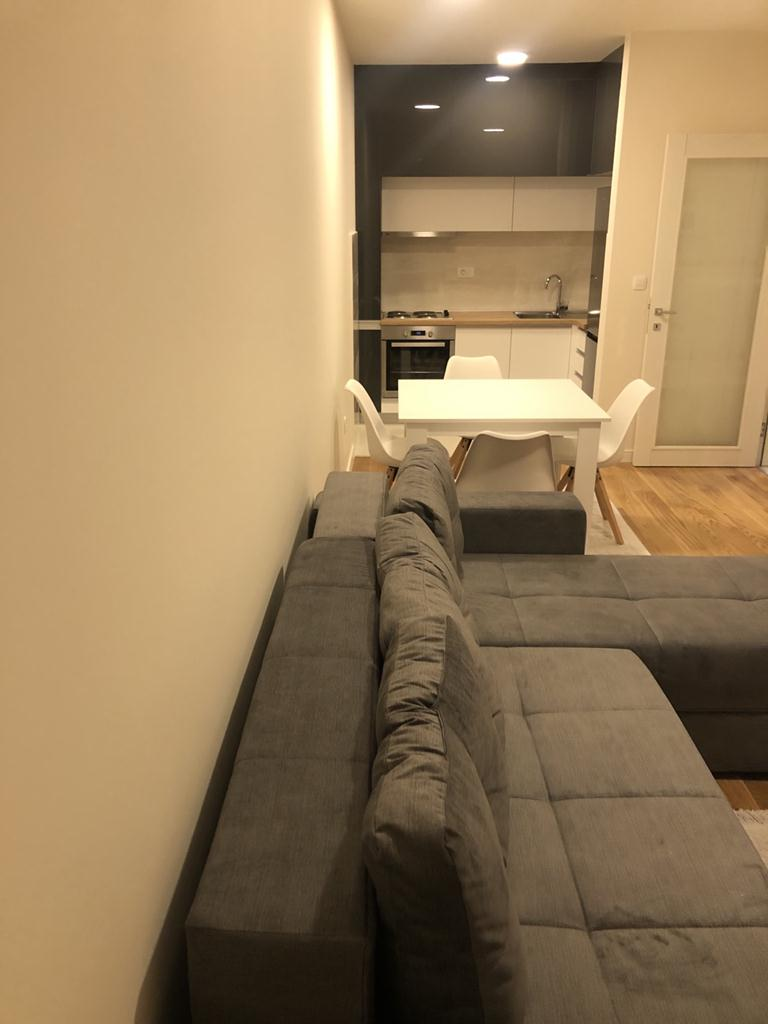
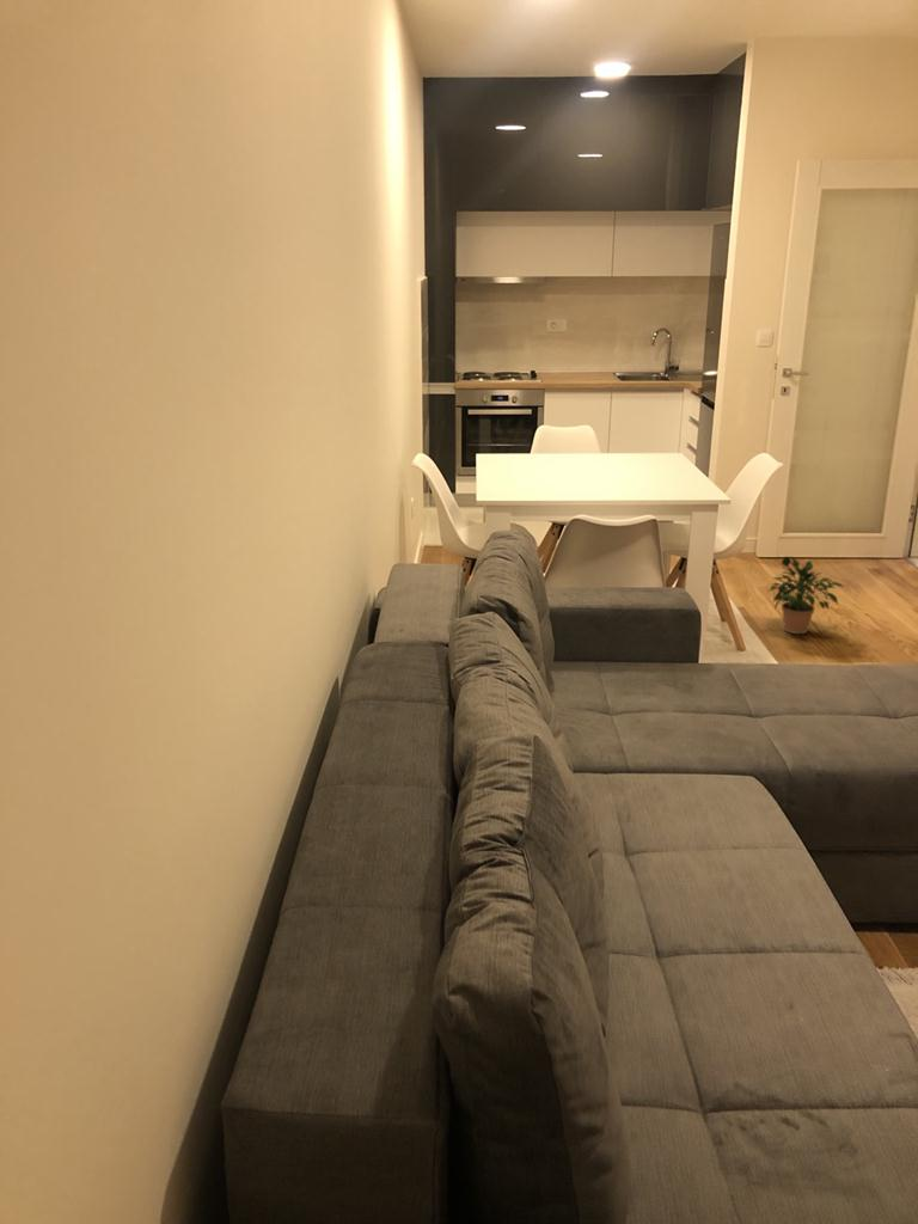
+ potted plant (806, 593)
